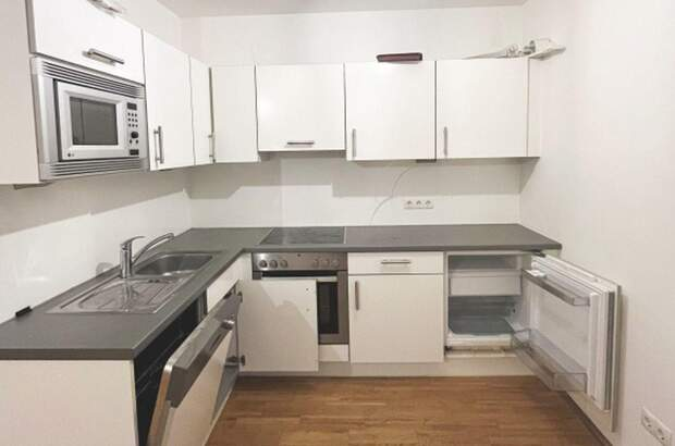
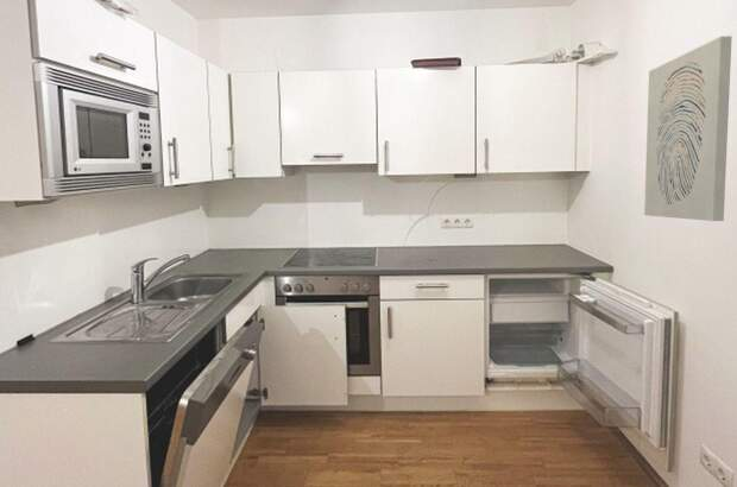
+ wall art (681, 138)
